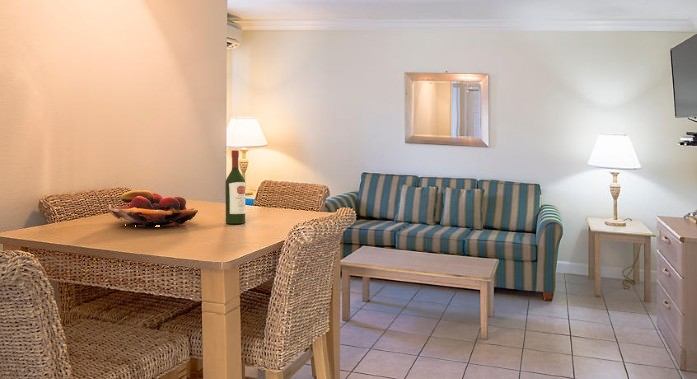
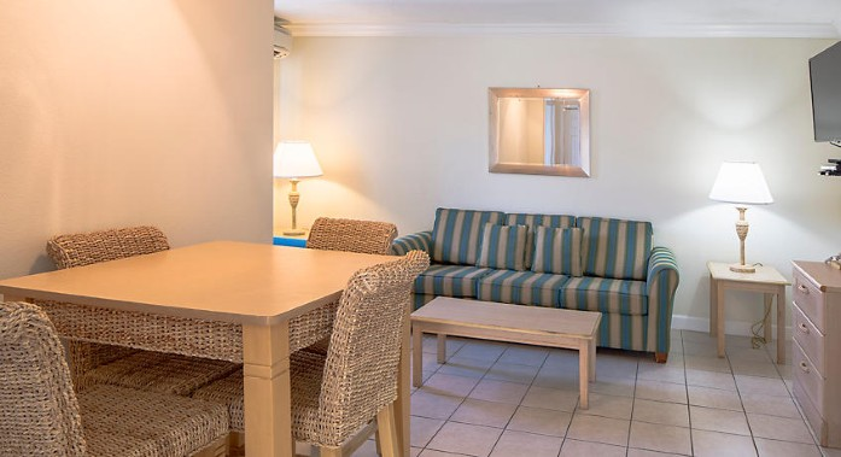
- wine bottle (235, 186)
- fruit basket (151, 207)
